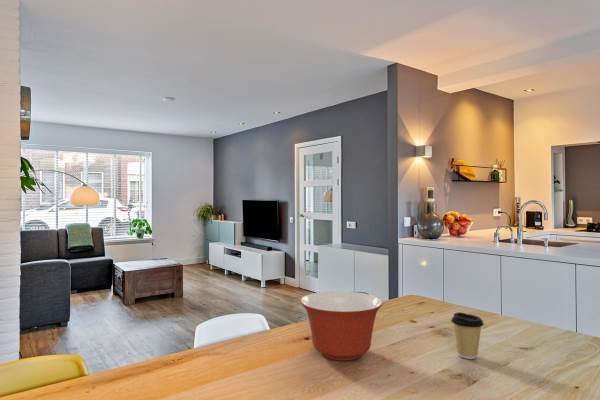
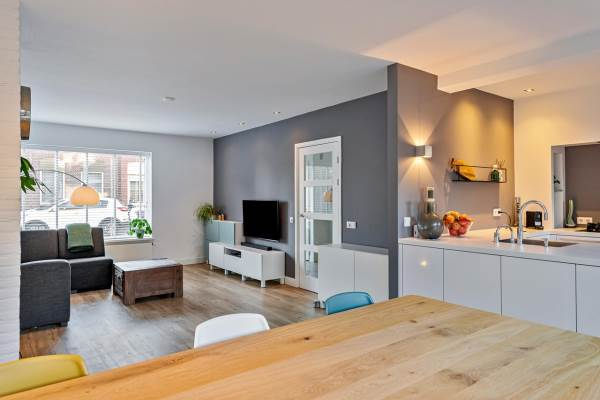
- coffee cup (467, 335)
- mixing bowl (341, 326)
